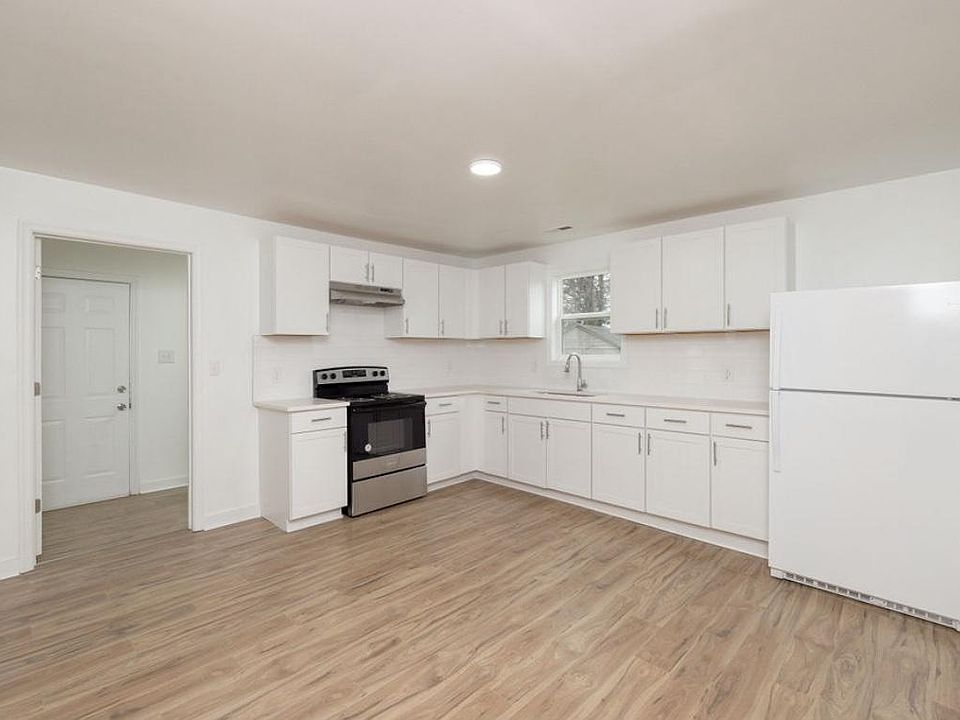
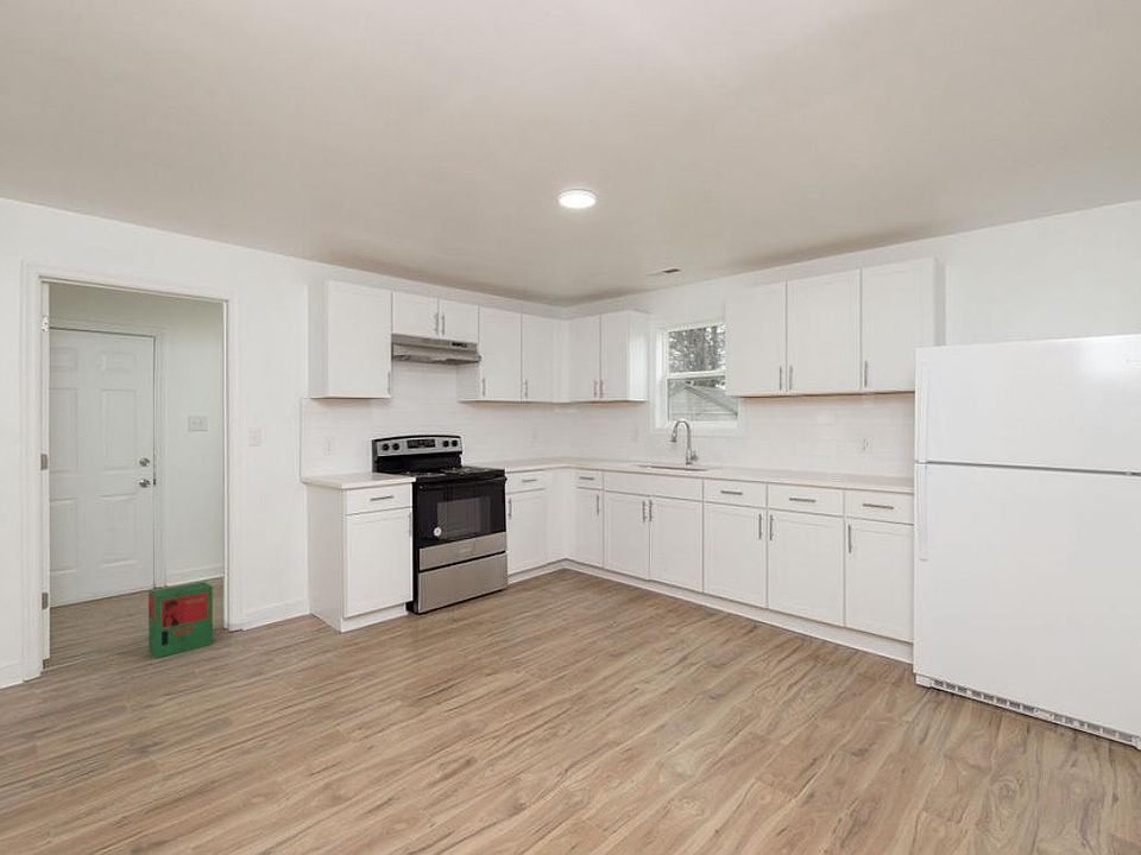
+ cardboard box (181, 618)
